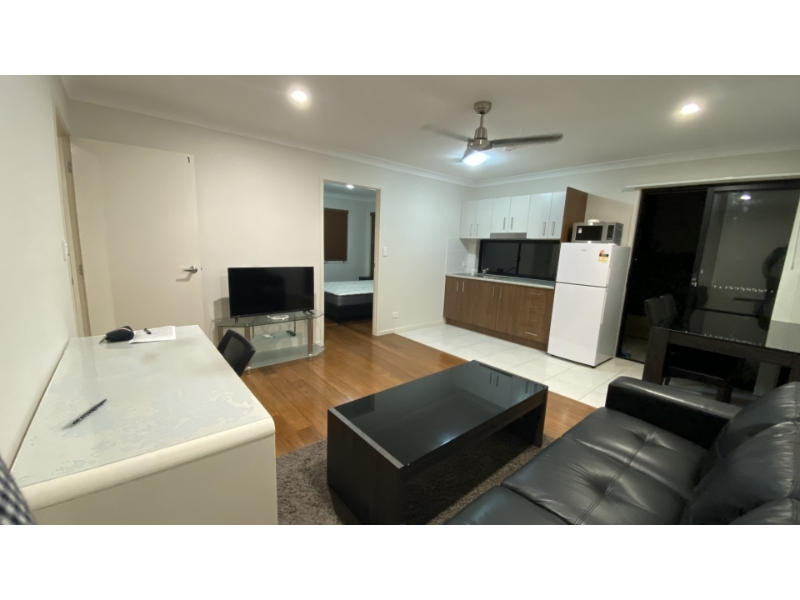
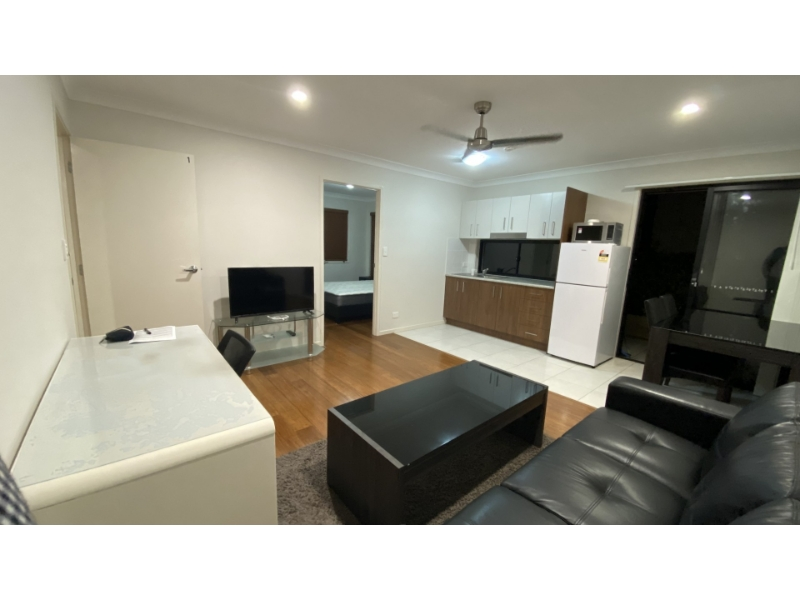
- pen (90, 411)
